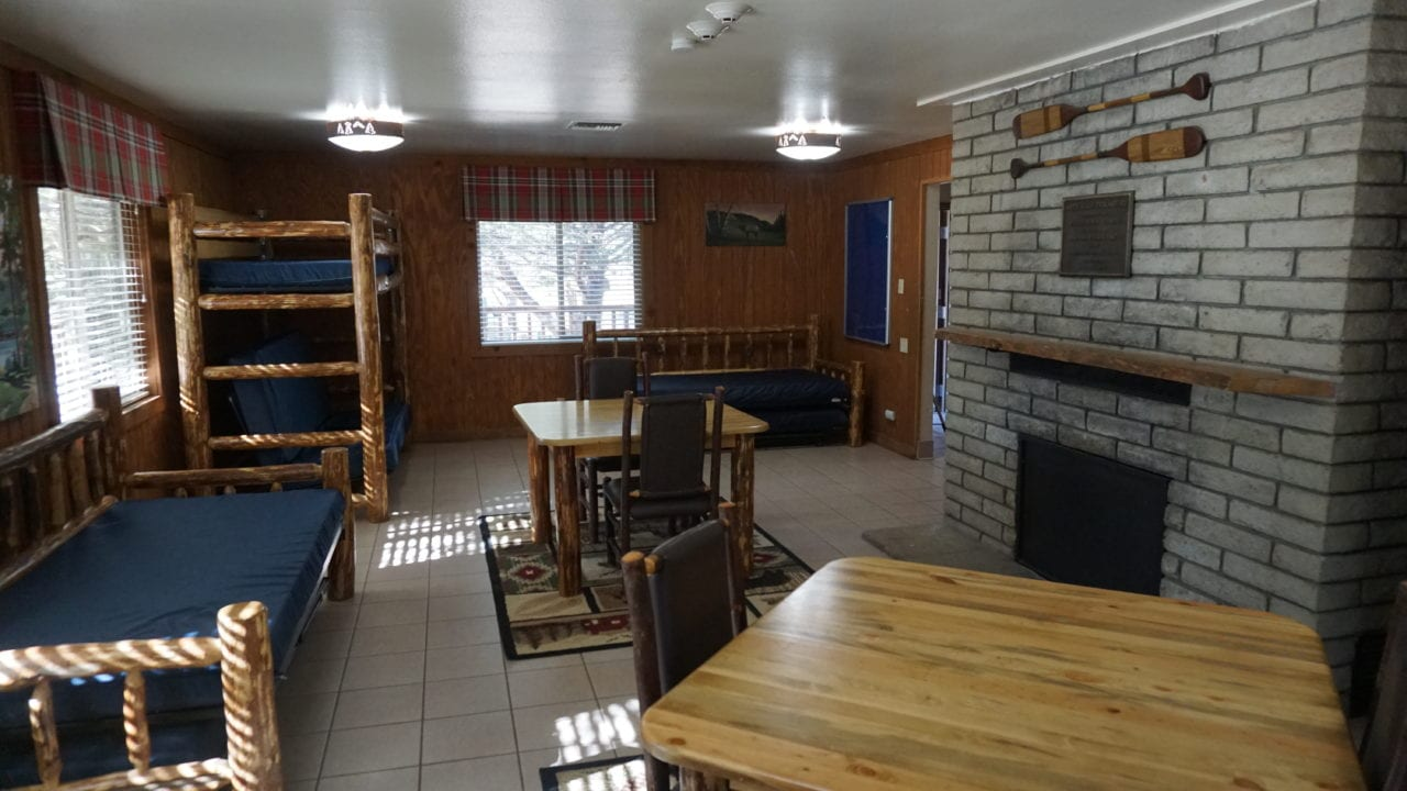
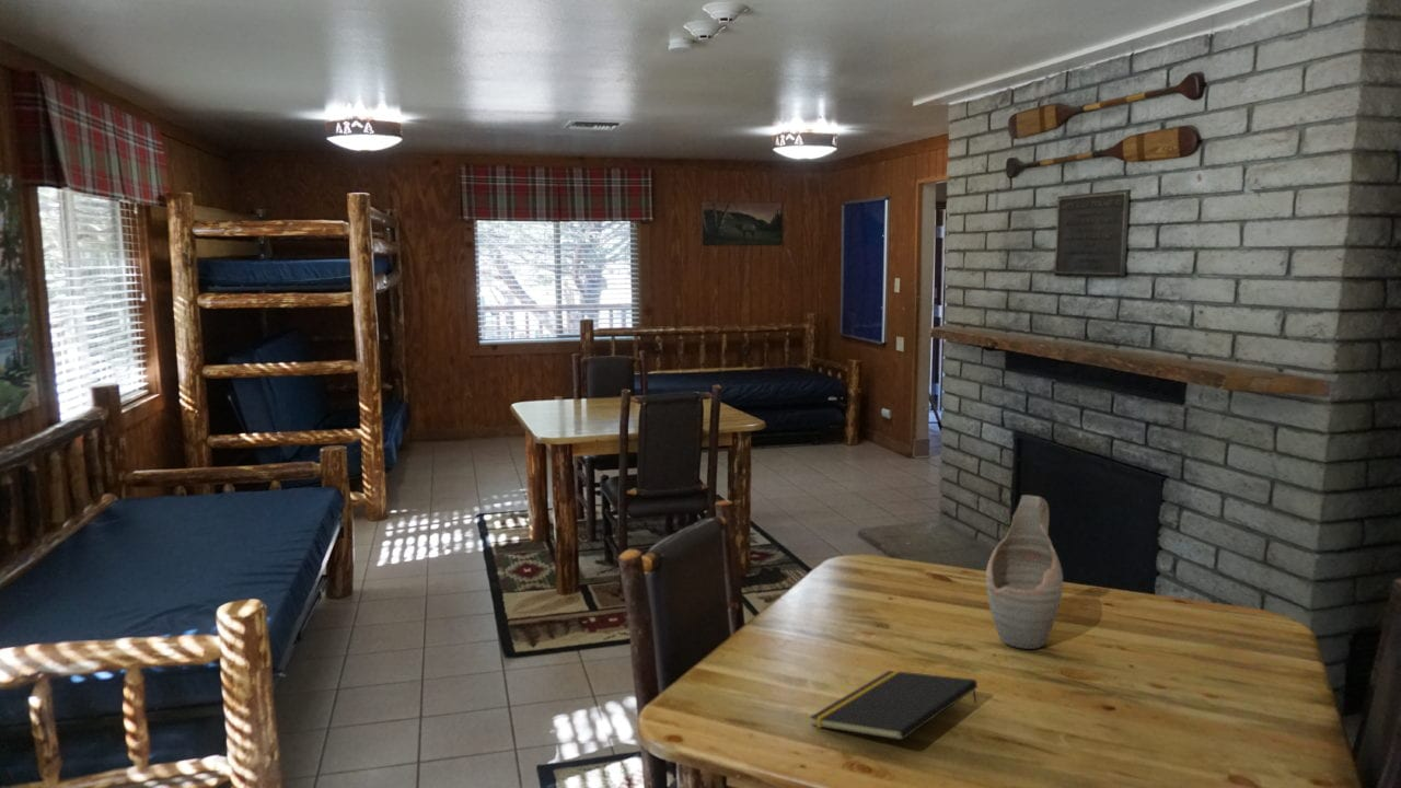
+ notepad (894, 702)
+ pitcher (1024, 569)
